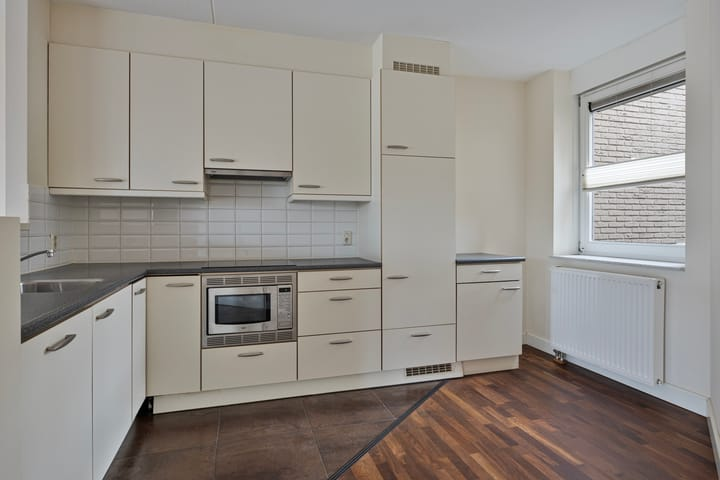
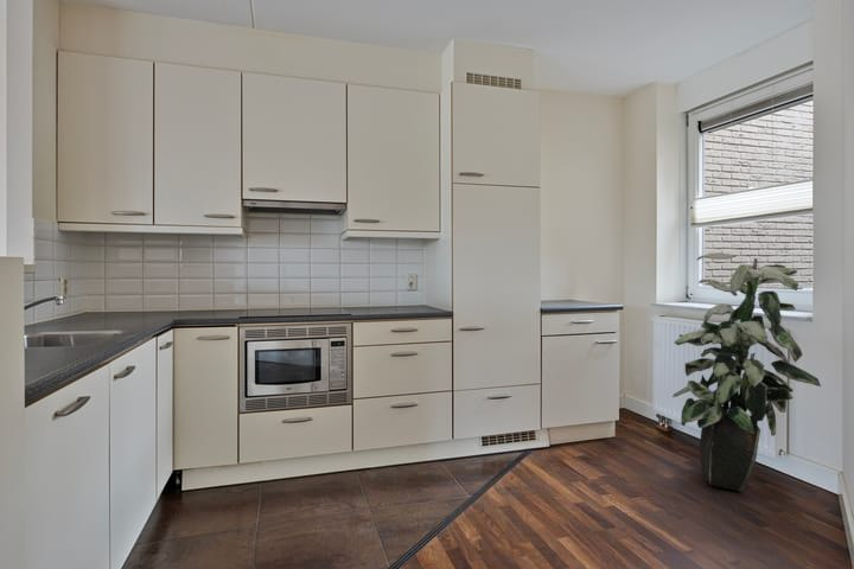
+ indoor plant (732, 367)
